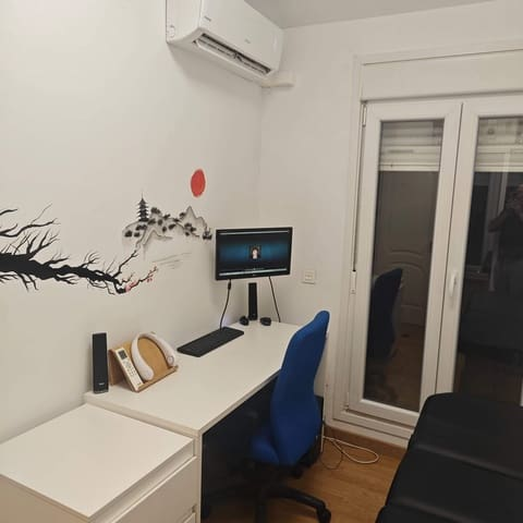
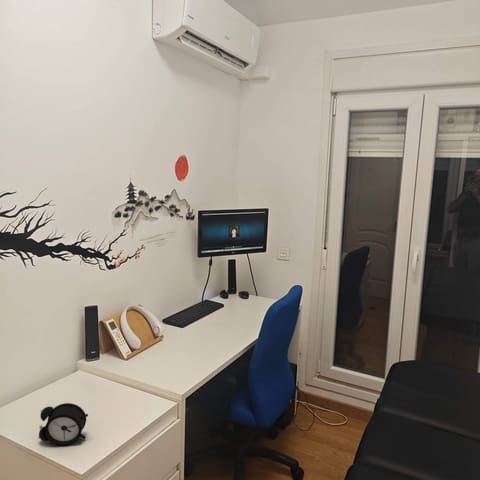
+ alarm clock (63, 424)
